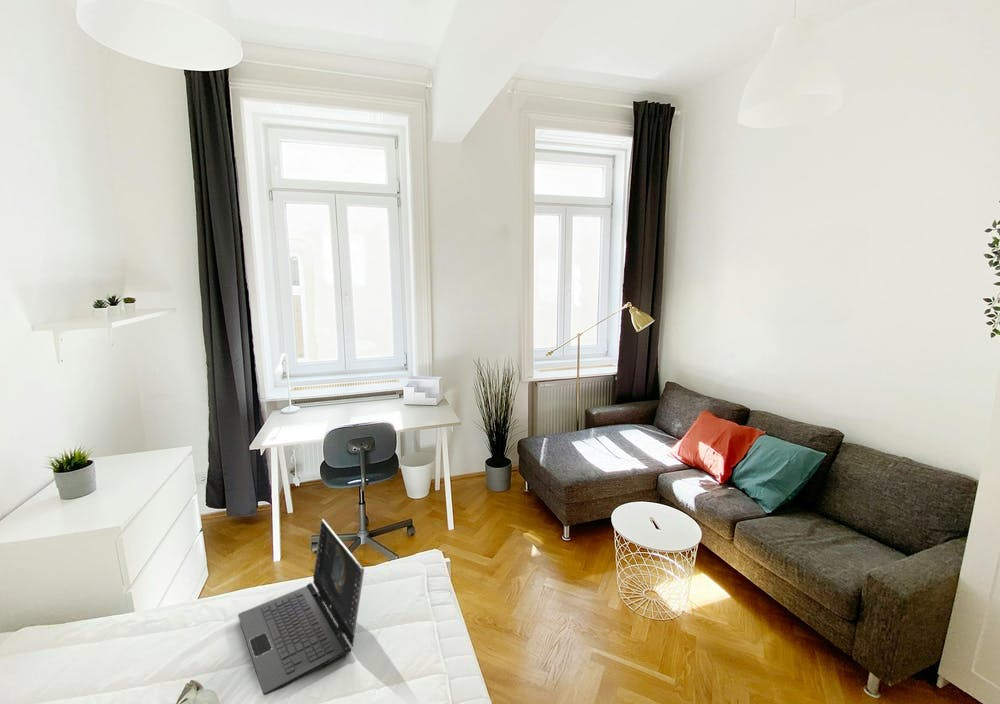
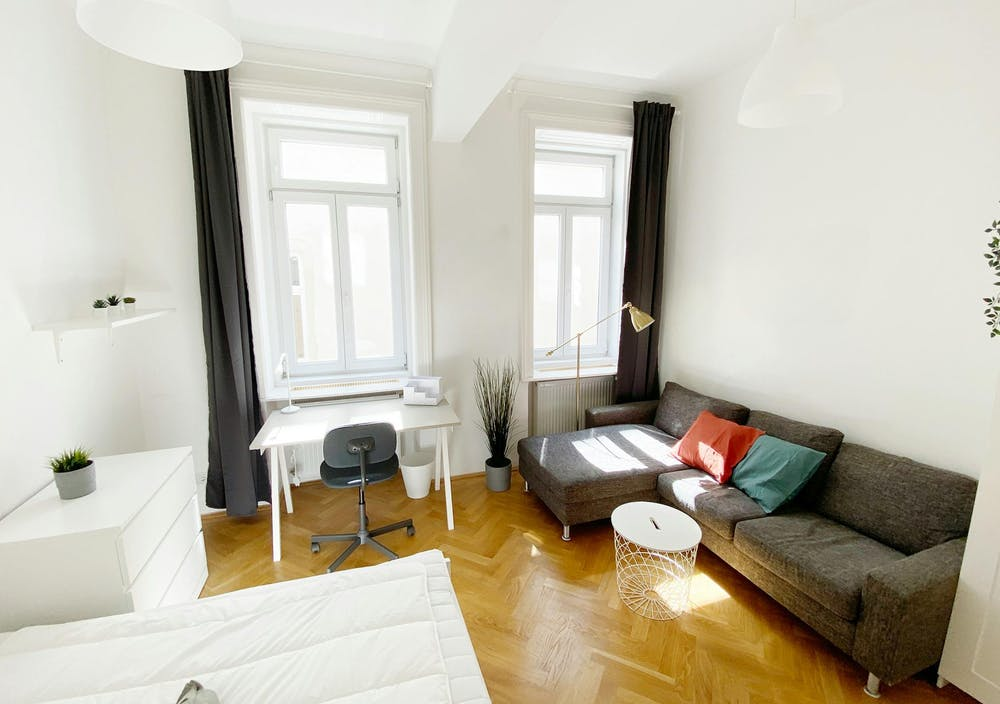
- laptop (298, 595)
